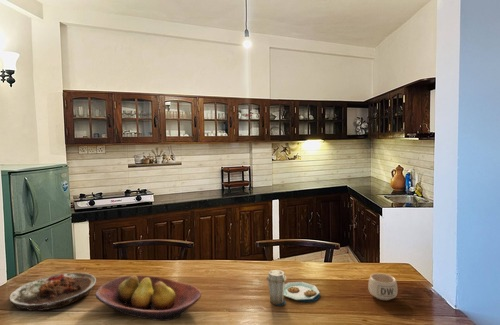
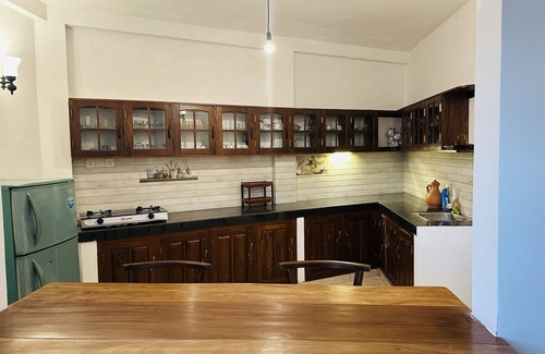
- plate (55, 287)
- plate (293, 282)
- mug (381, 286)
- fruit bowl (147, 293)
